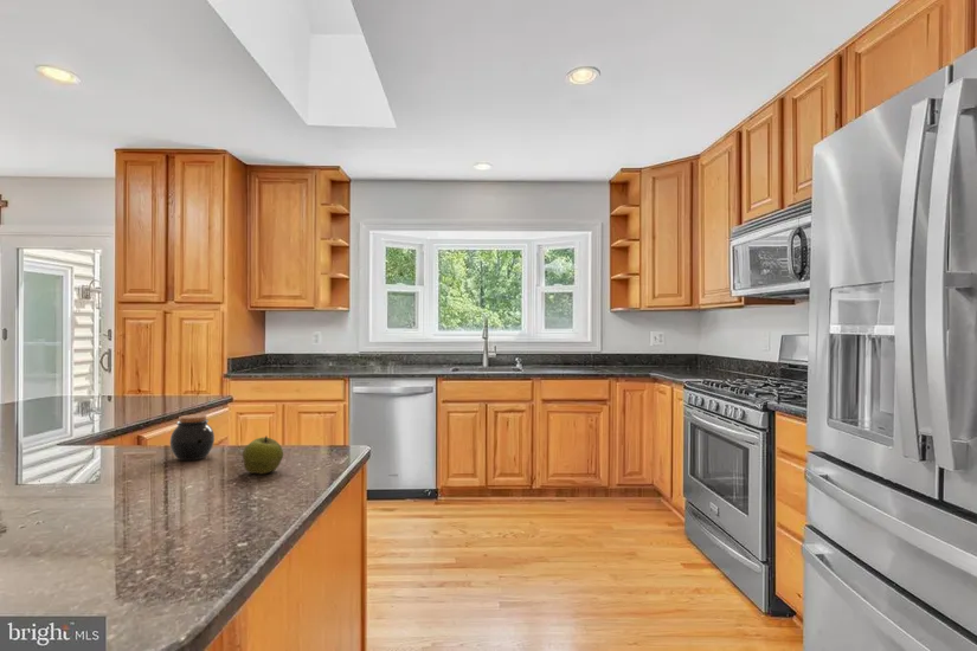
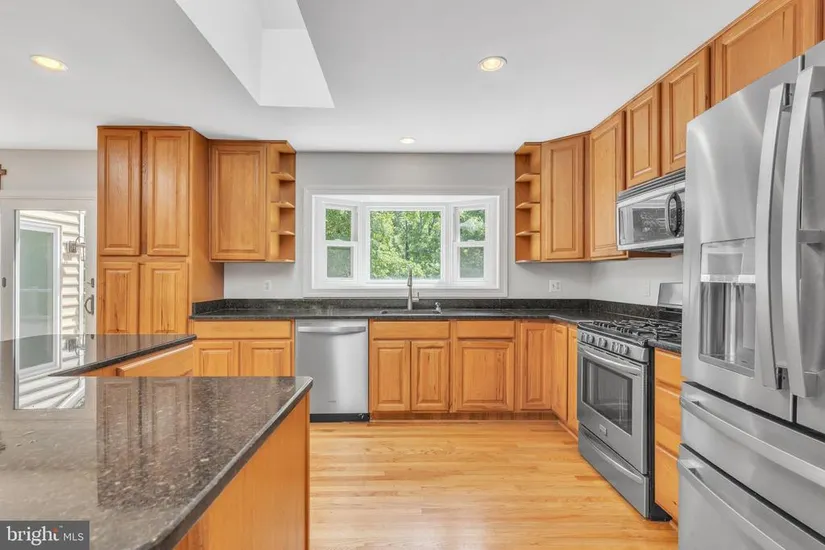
- apple (263, 453)
- jar (192, 437)
